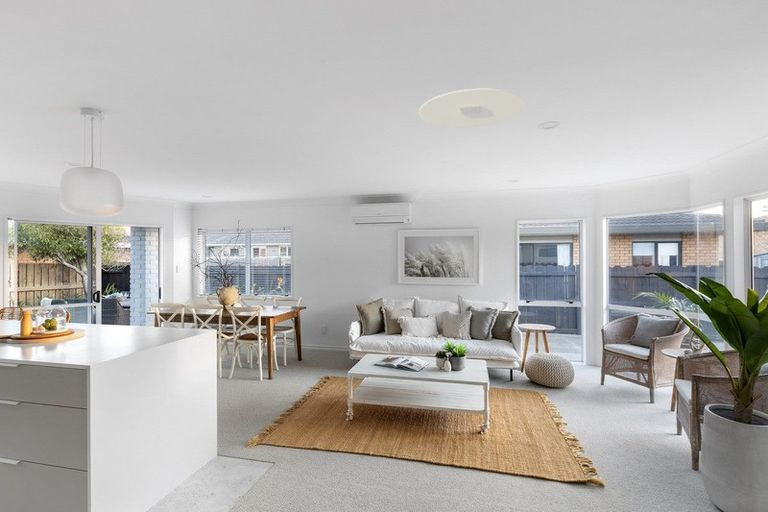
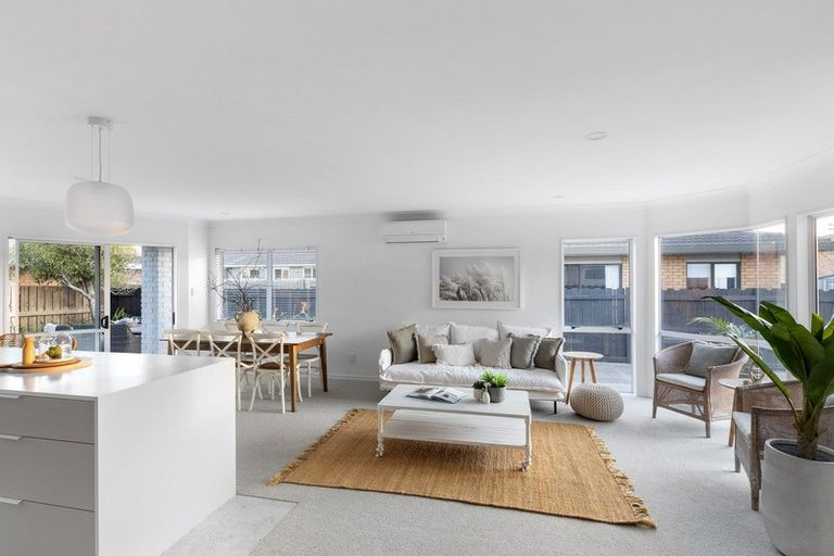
- ceiling light (470, 105)
